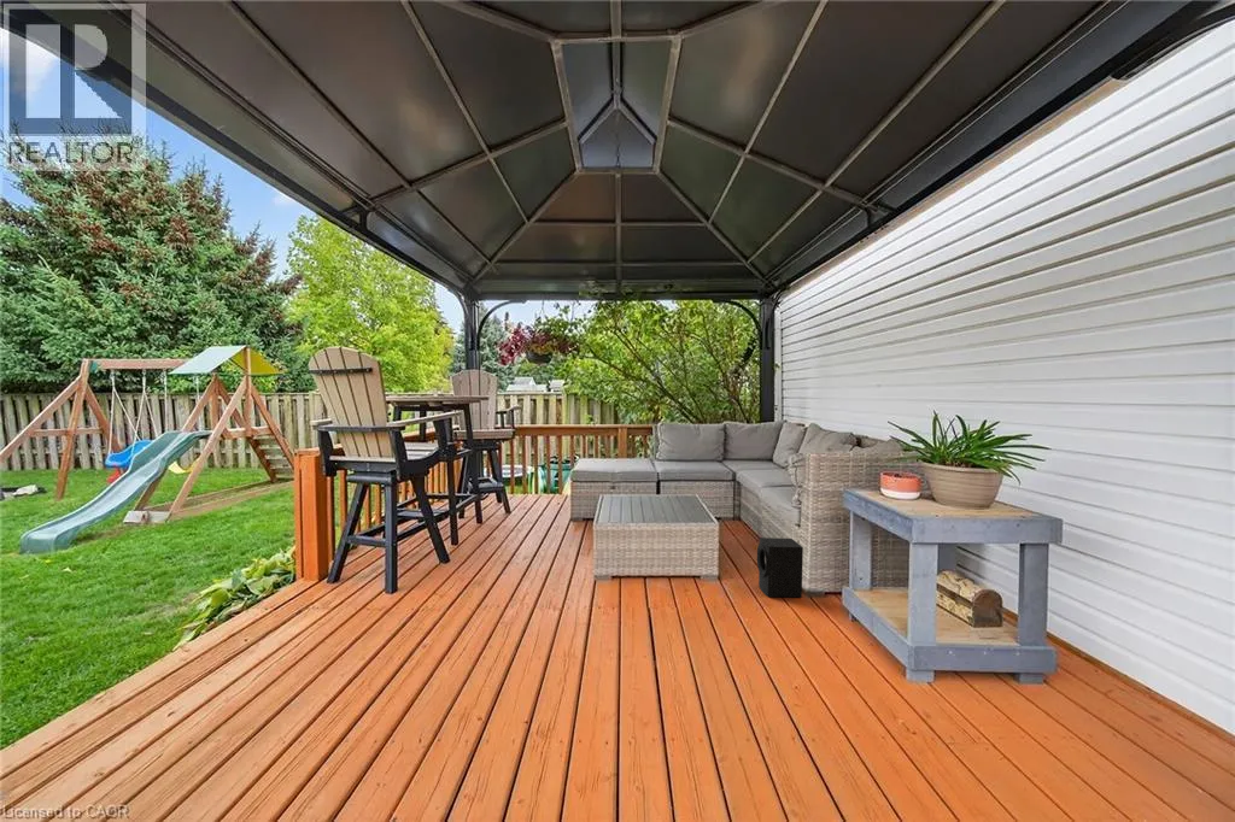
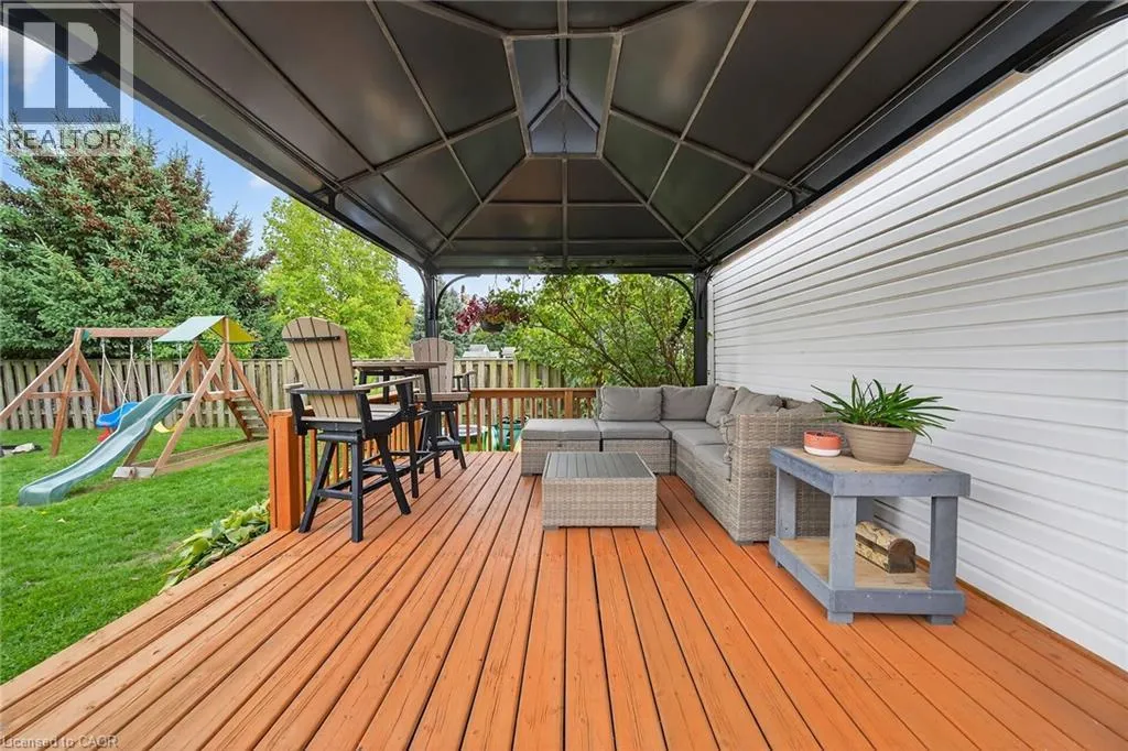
- speaker (778, 566)
